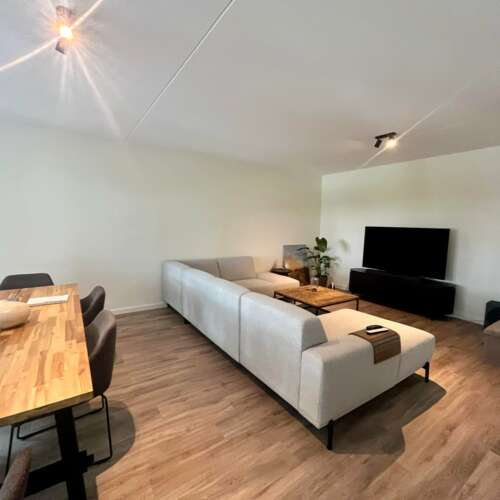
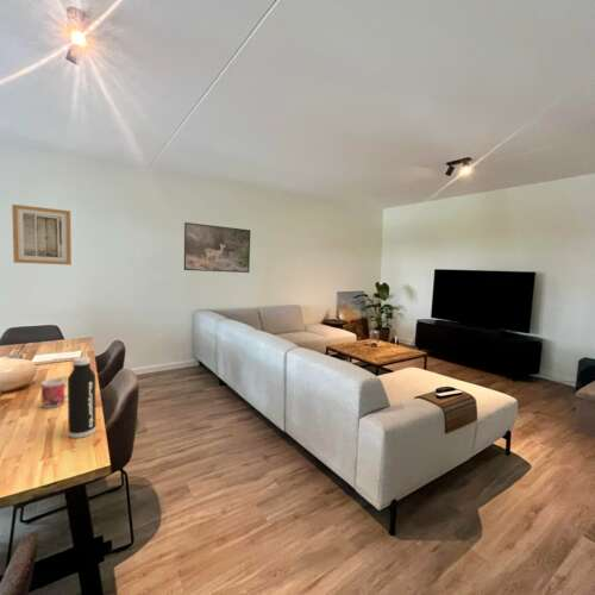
+ water bottle (82, 395)
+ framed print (218, 249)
+ mug (58, 392)
+ wall art (43, 236)
